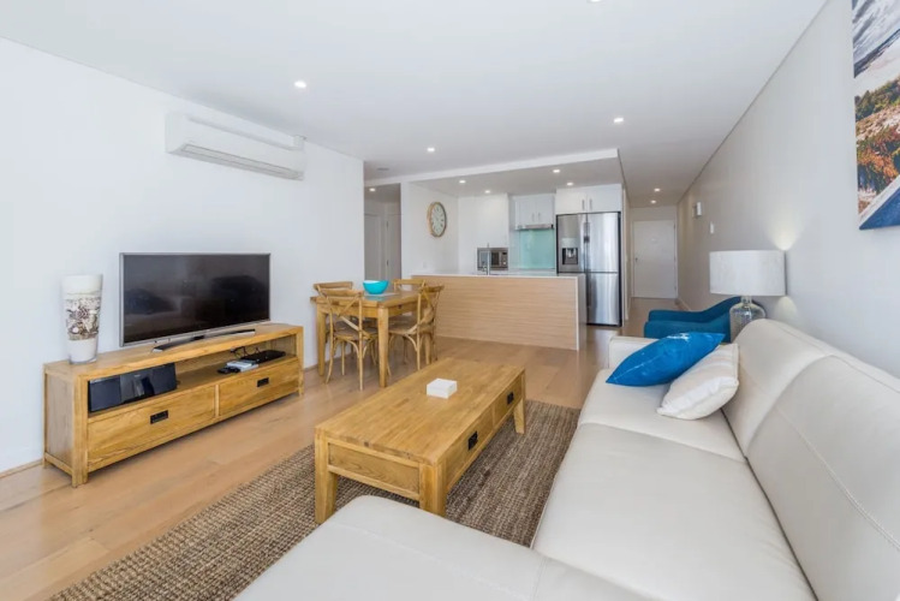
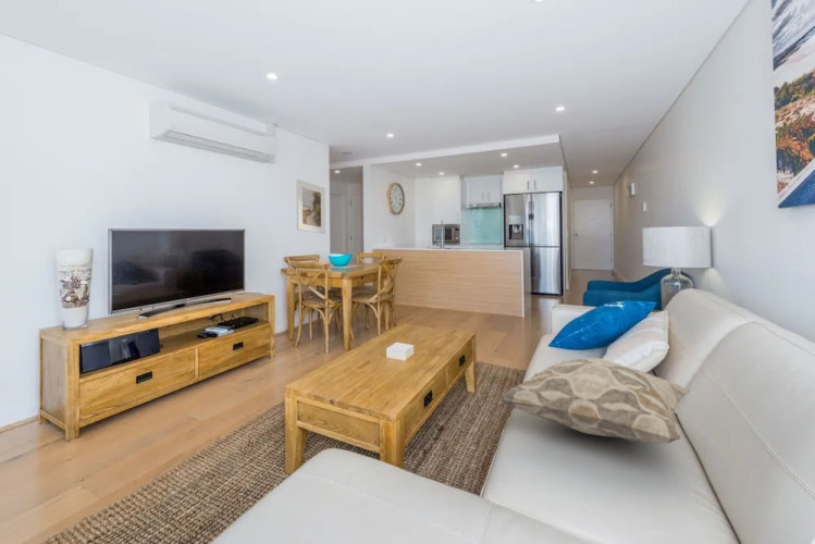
+ decorative pillow (595, 394)
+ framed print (311, 208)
